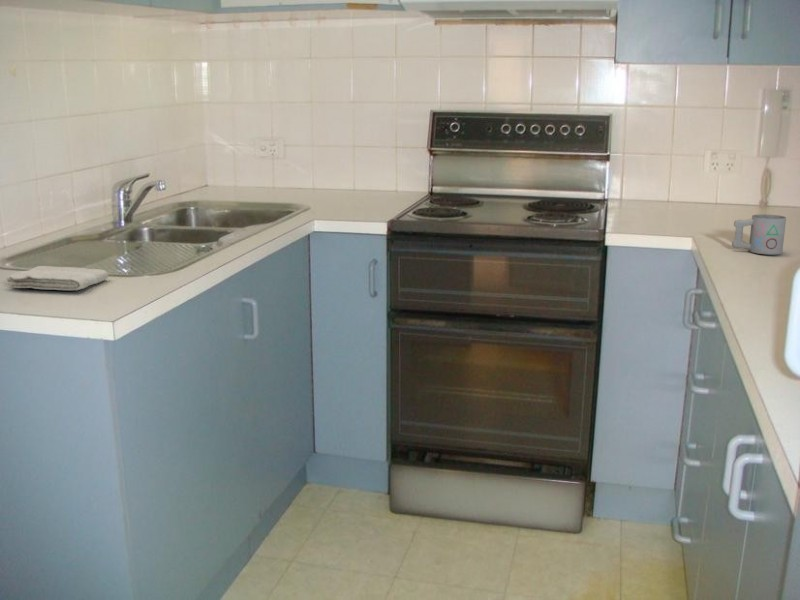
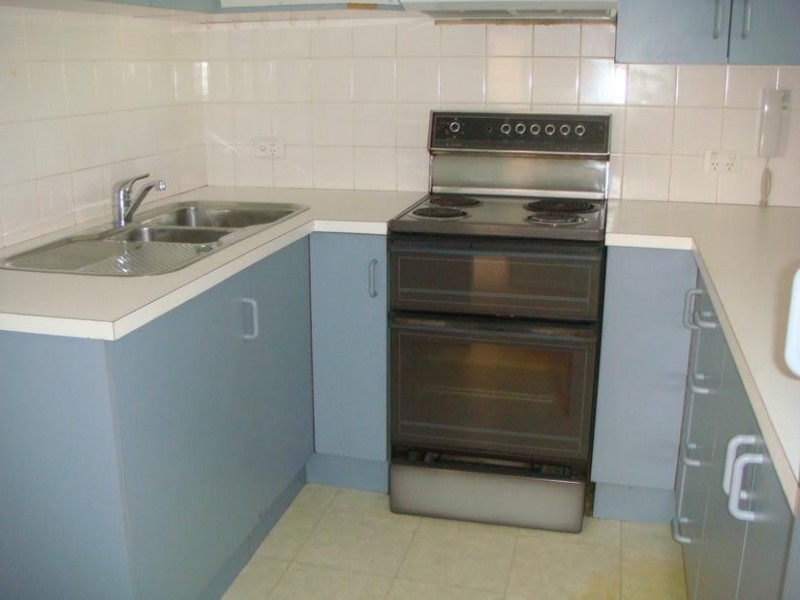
- mug (758, 234)
- washcloth (57, 277)
